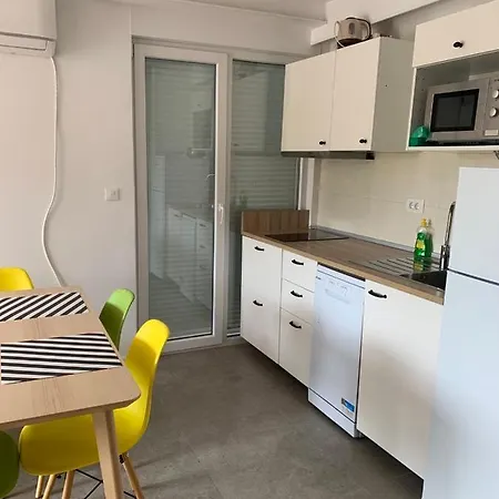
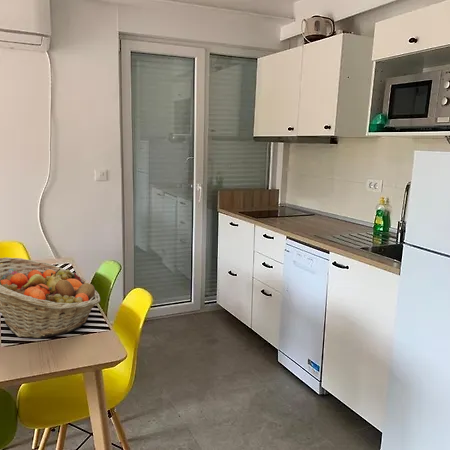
+ fruit basket (41, 291)
